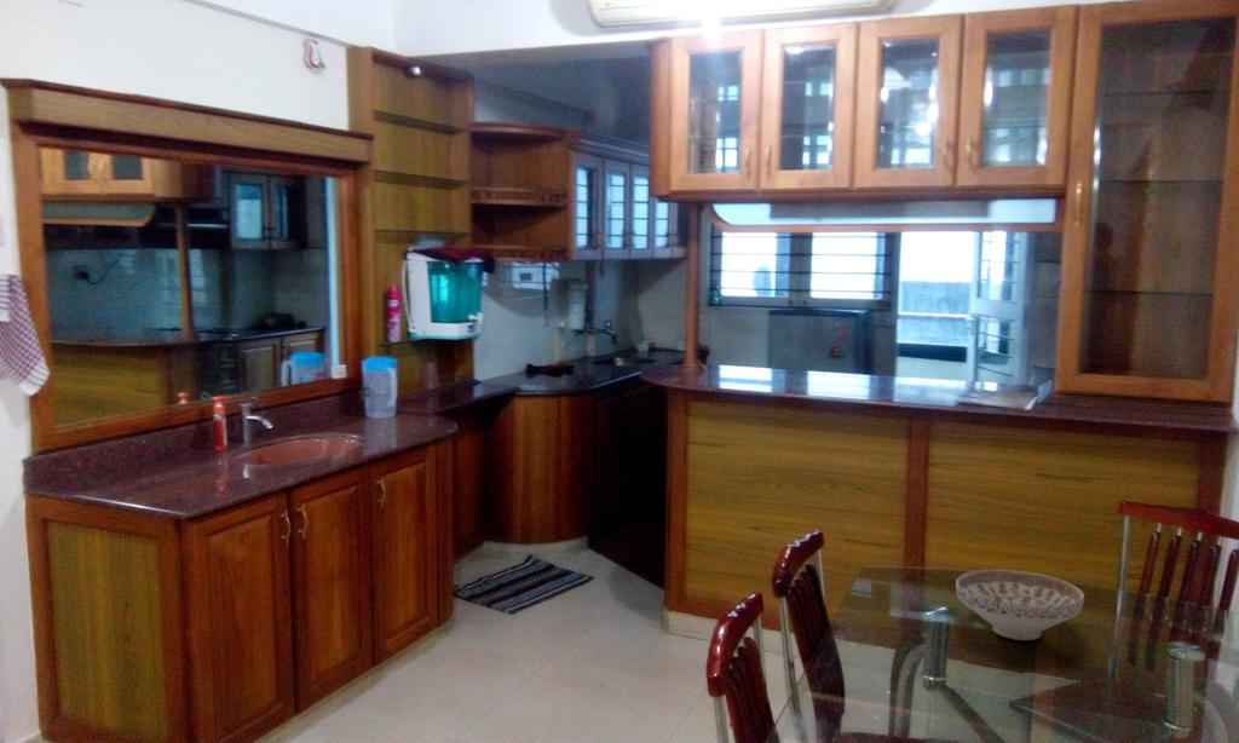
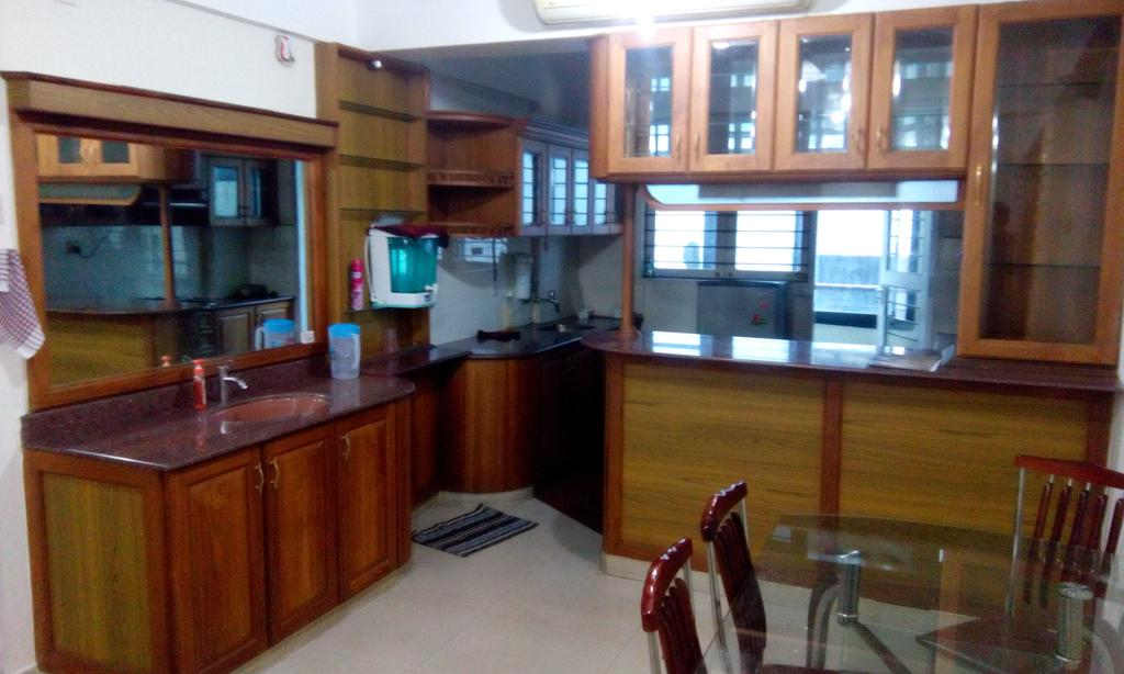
- decorative bowl (1016, 609)
